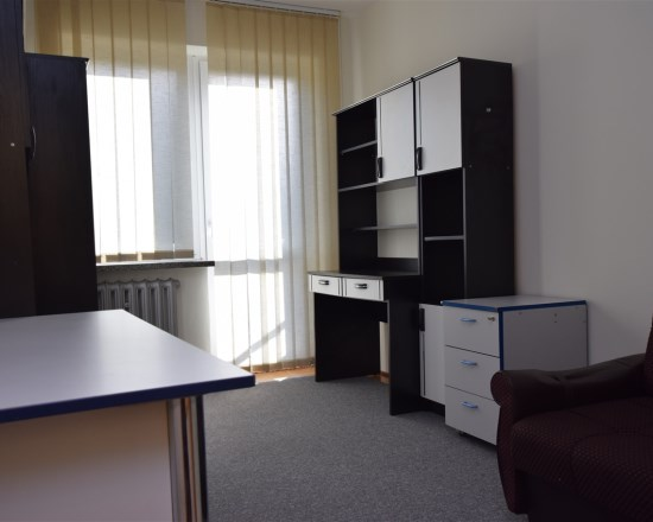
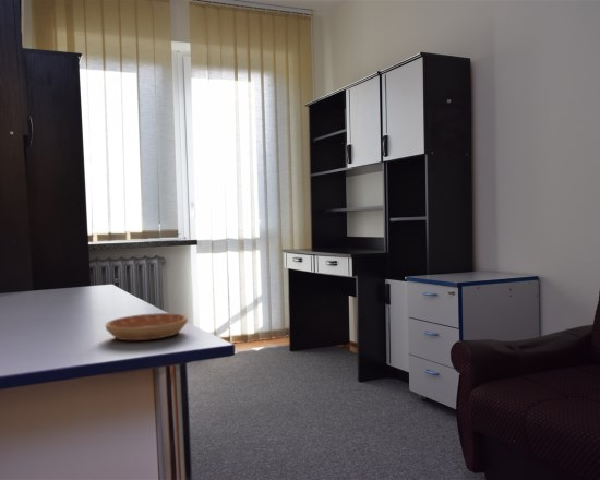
+ saucer (147, 326)
